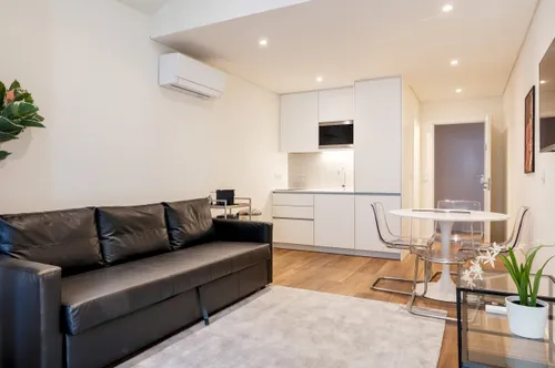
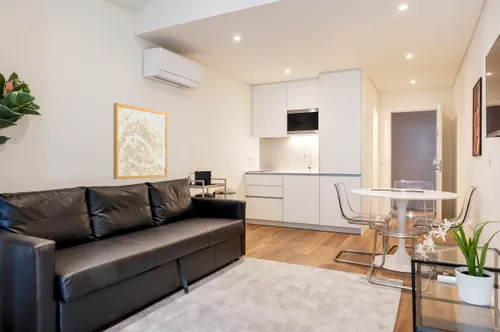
+ wall art (142, 143)
